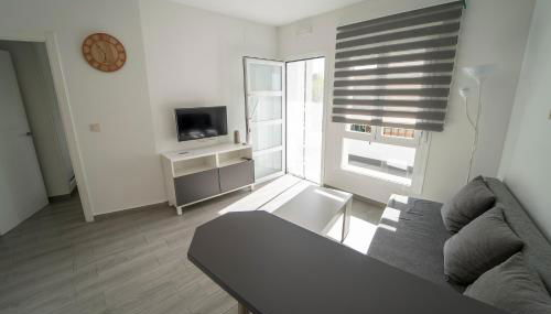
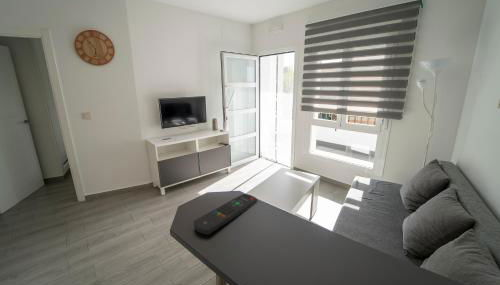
+ remote control (228, 211)
